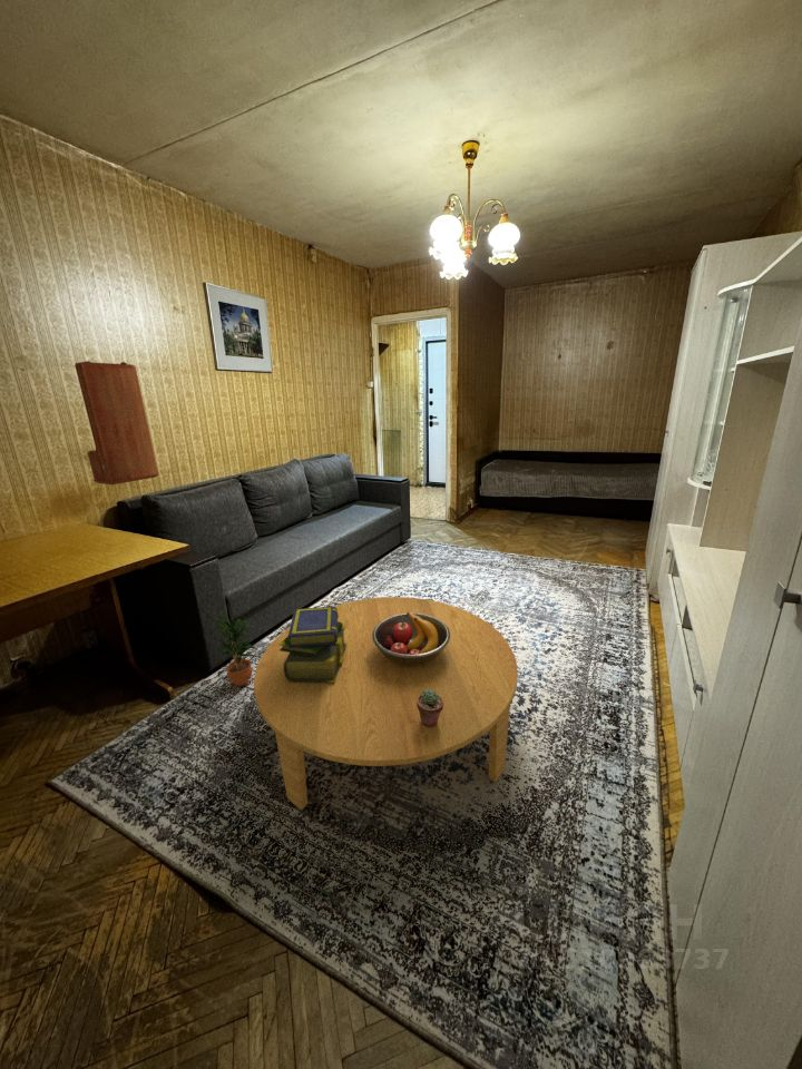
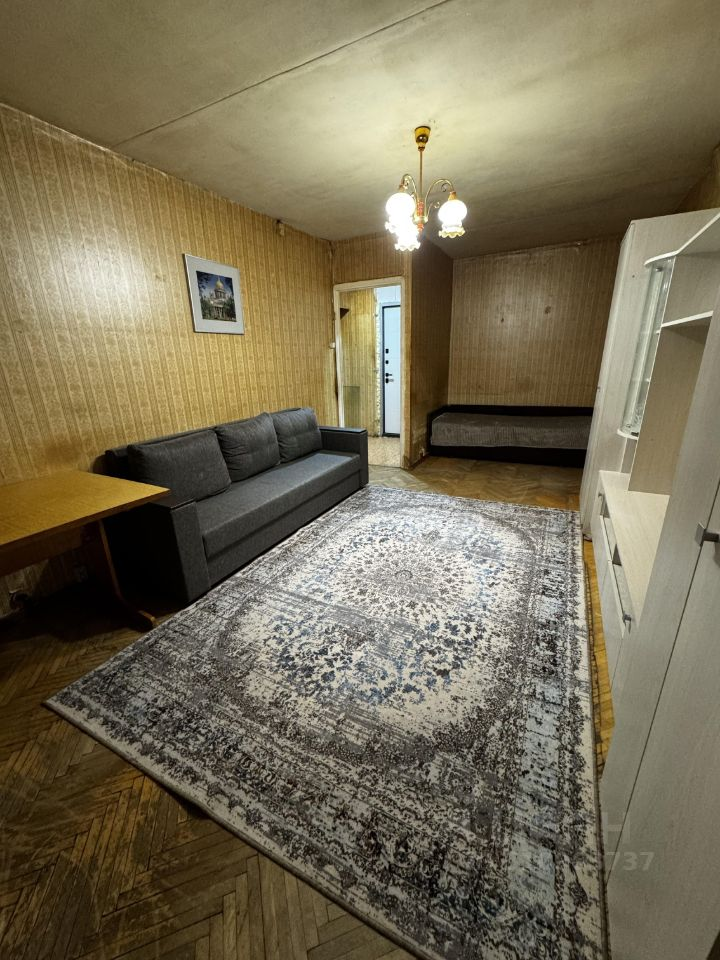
- fruit bowl (411, 639)
- time clock (113, 423)
- potted succulent (429, 706)
- coffee table (388, 685)
- stack of books (314, 640)
- potted plant (235, 646)
